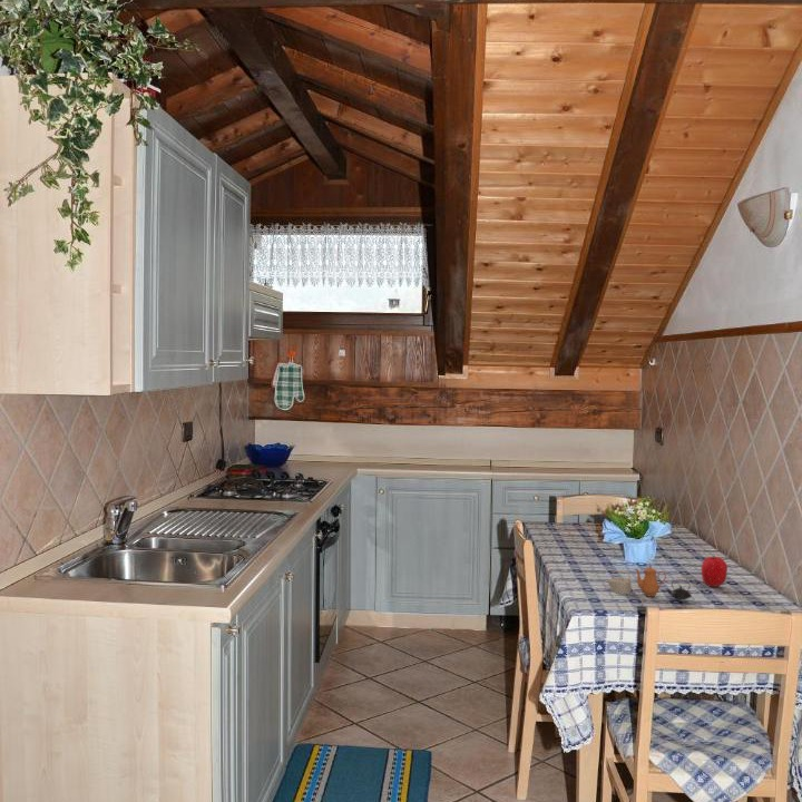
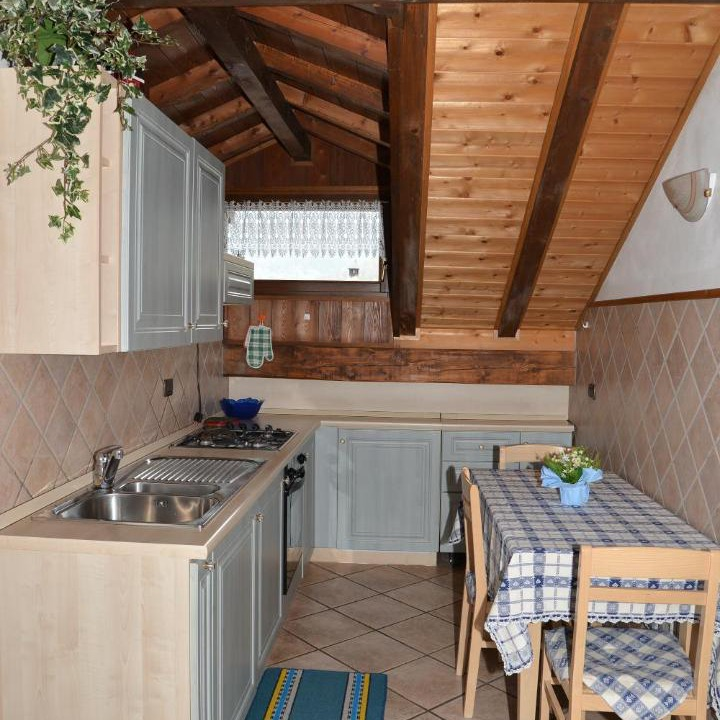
- teapot (647, 579)
- fruit (713, 569)
